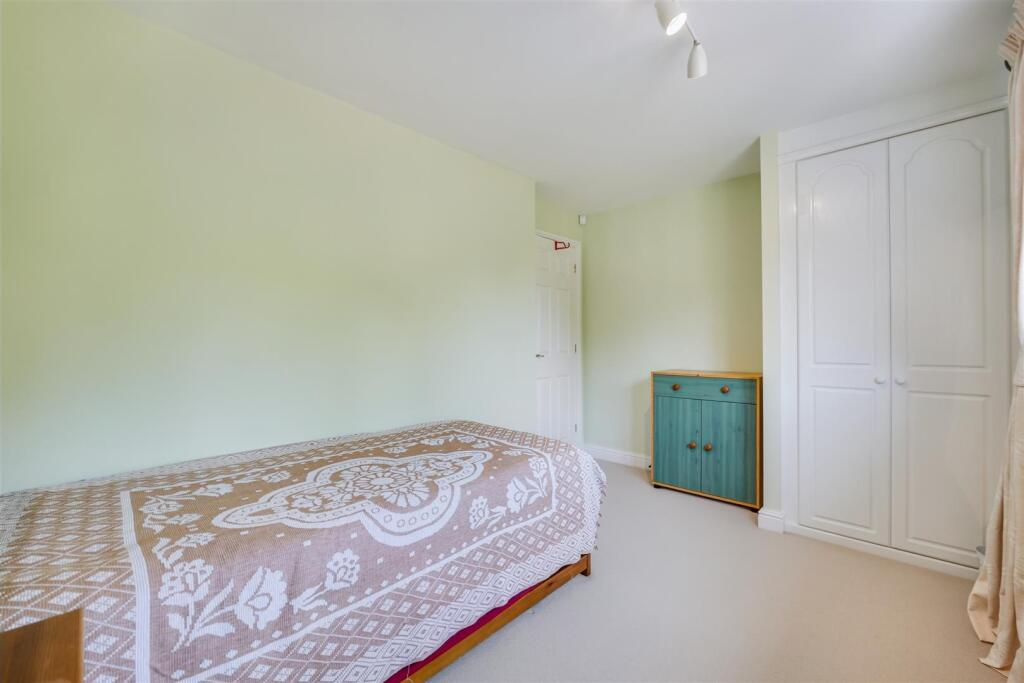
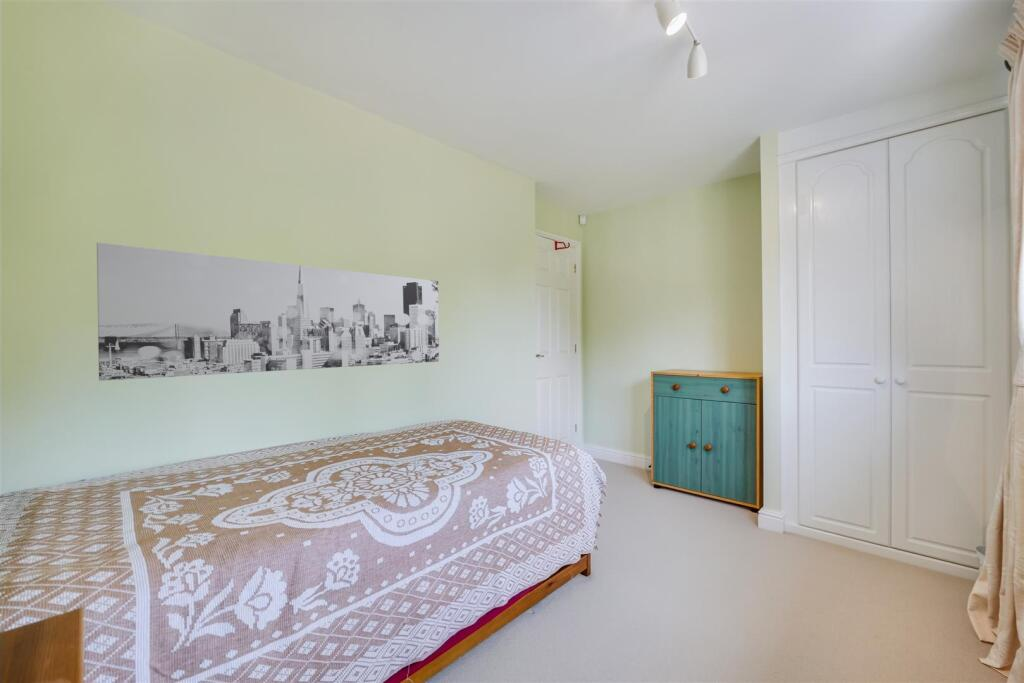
+ wall art (312, 317)
